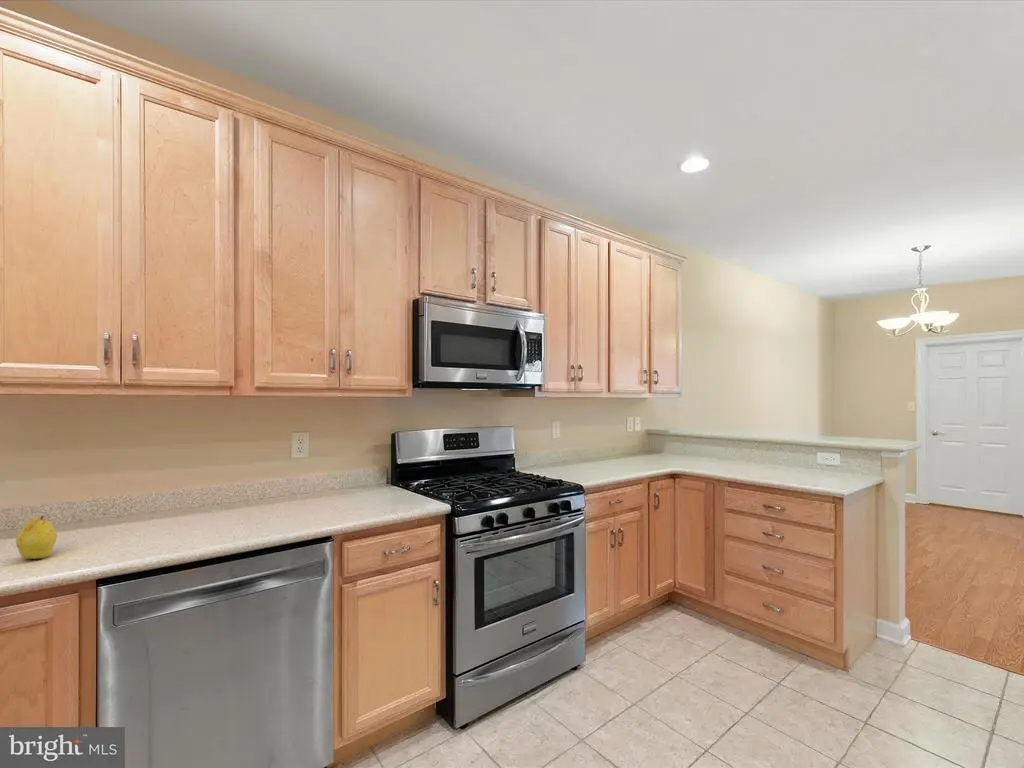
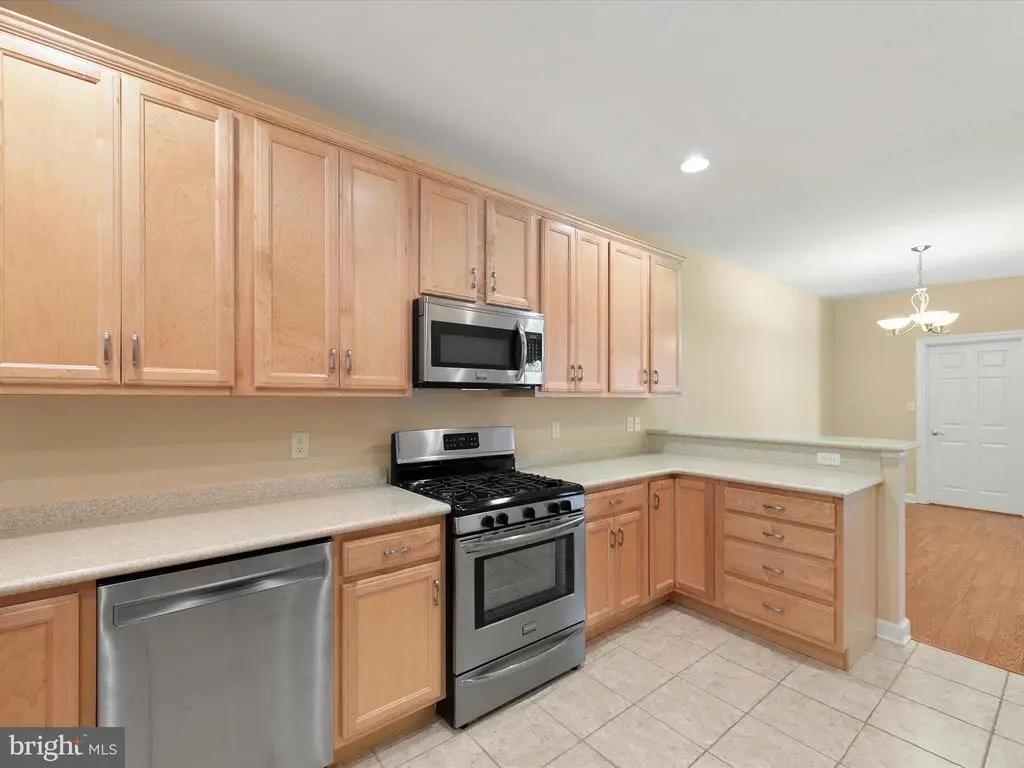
- fruit (37, 537)
